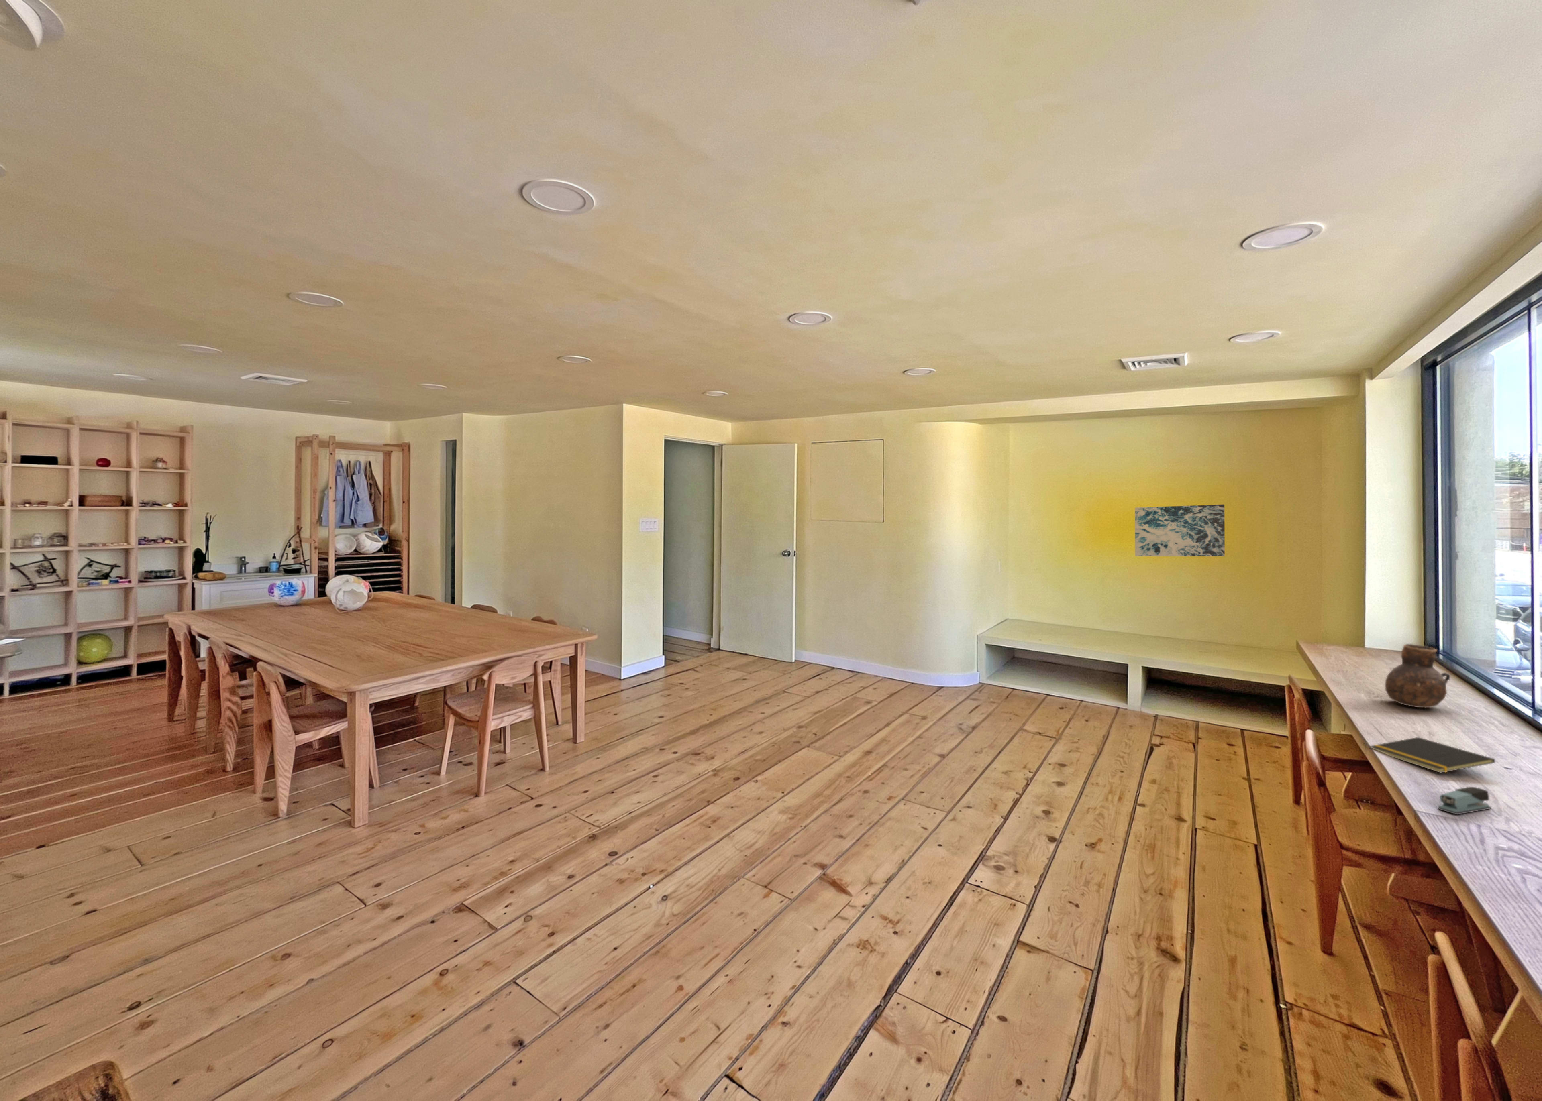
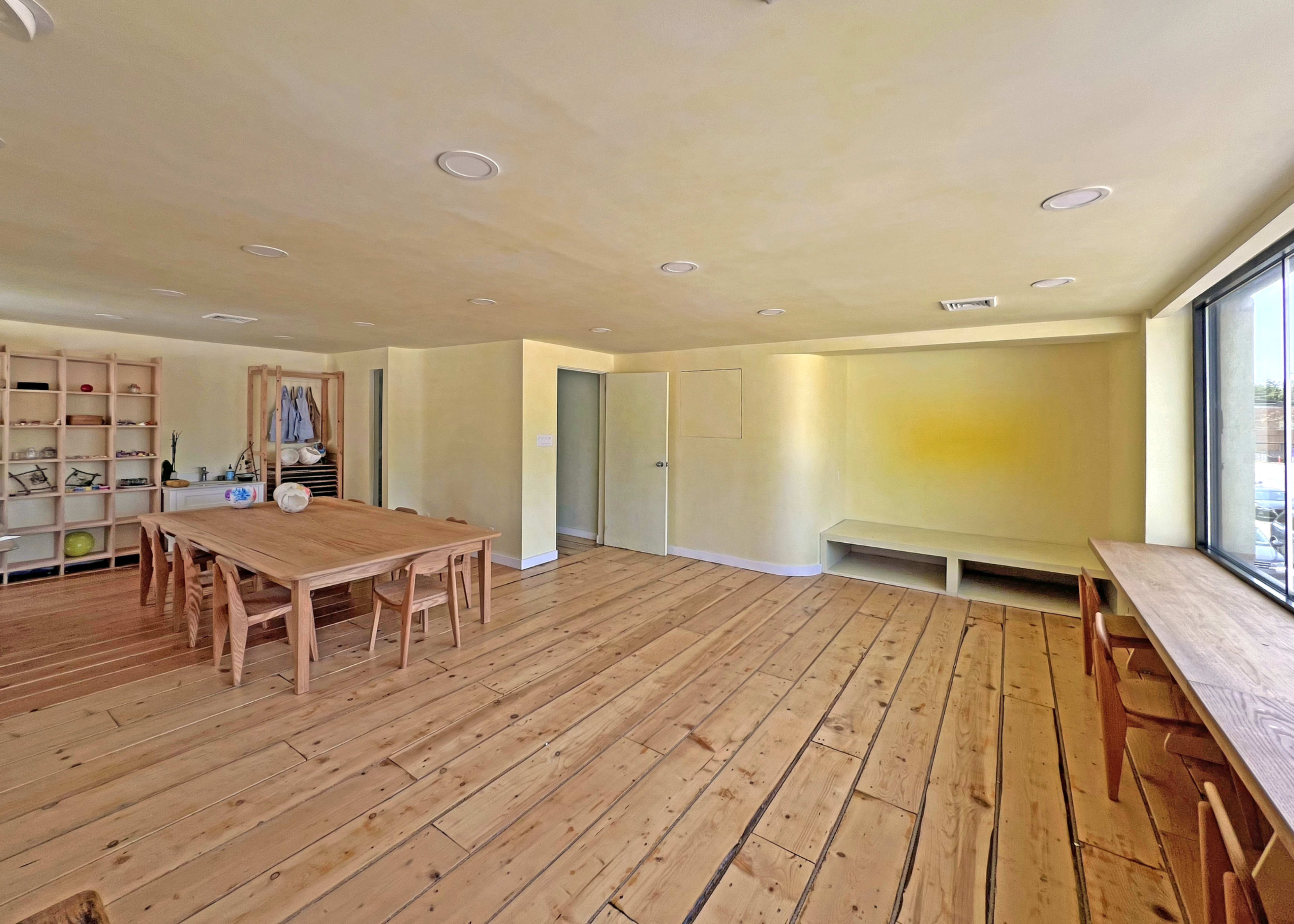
- wall art (1179, 531)
- vase (1414, 676)
- notepad (1429, 754)
- stapler (1465, 800)
